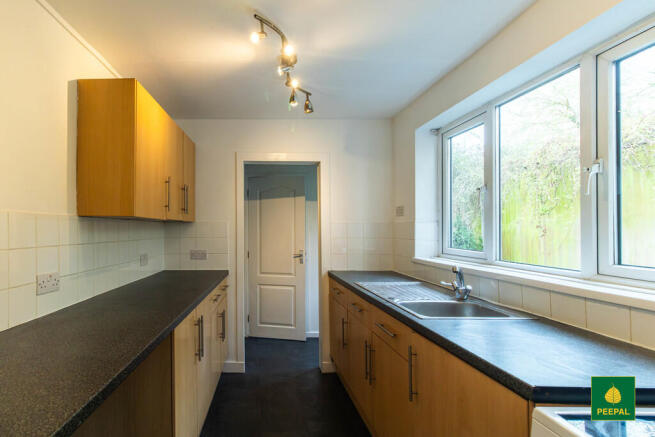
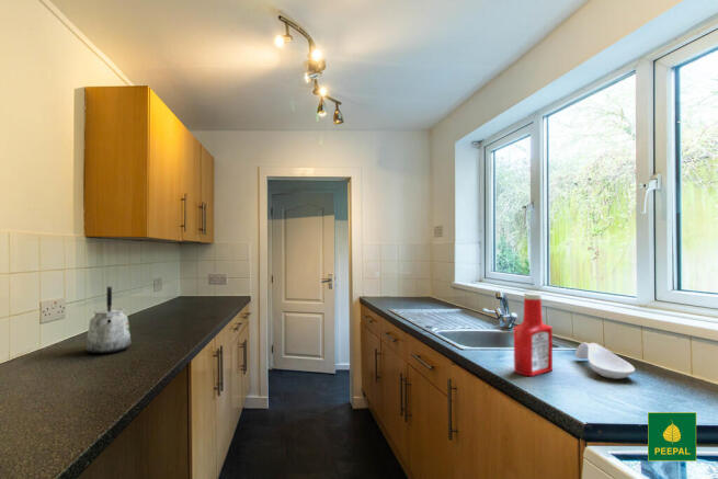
+ kettle (109, 319)
+ spoon rest (600, 358)
+ soap bottle (533, 331)
